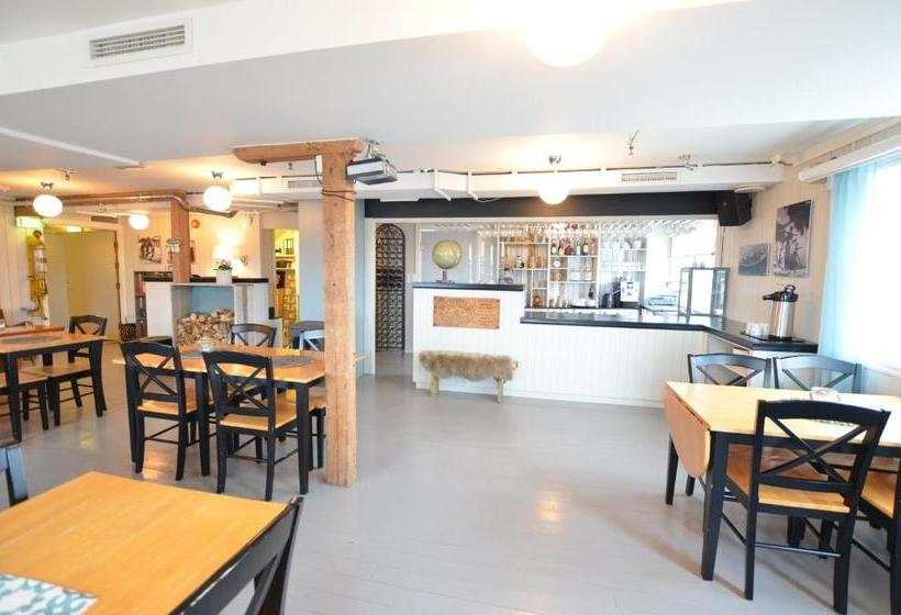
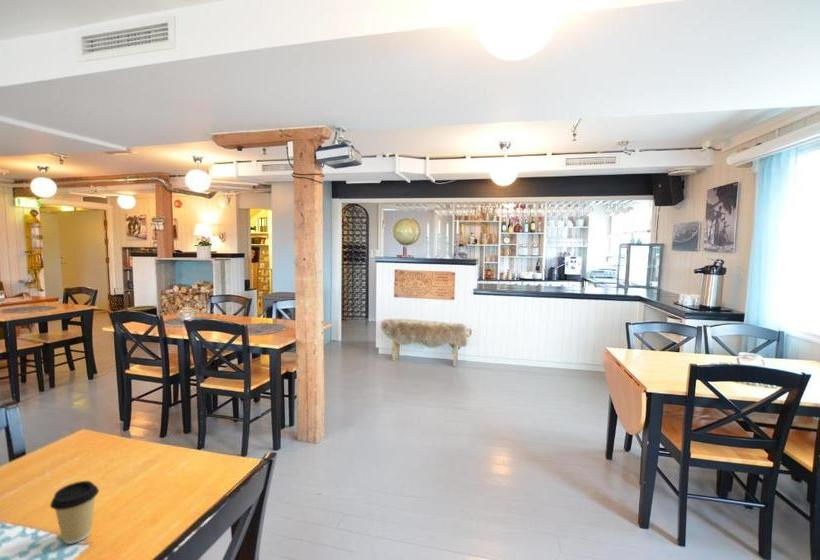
+ coffee cup (76, 513)
